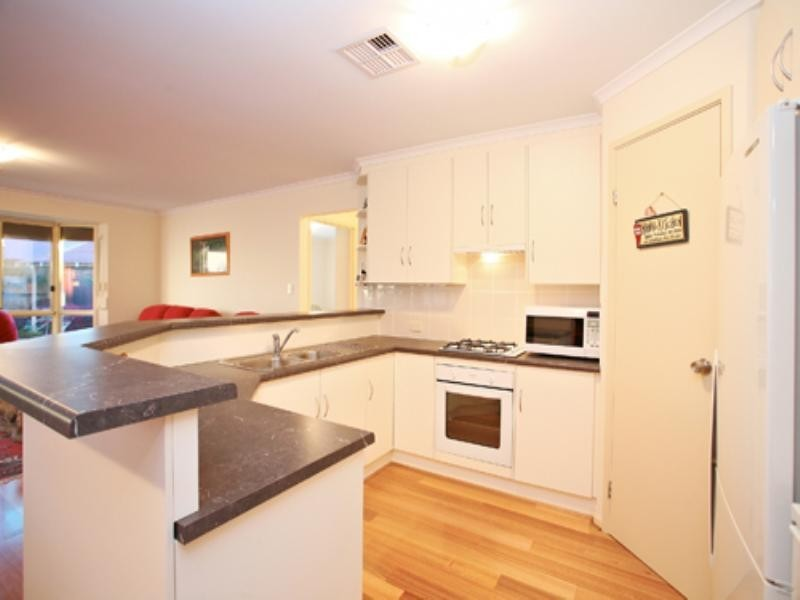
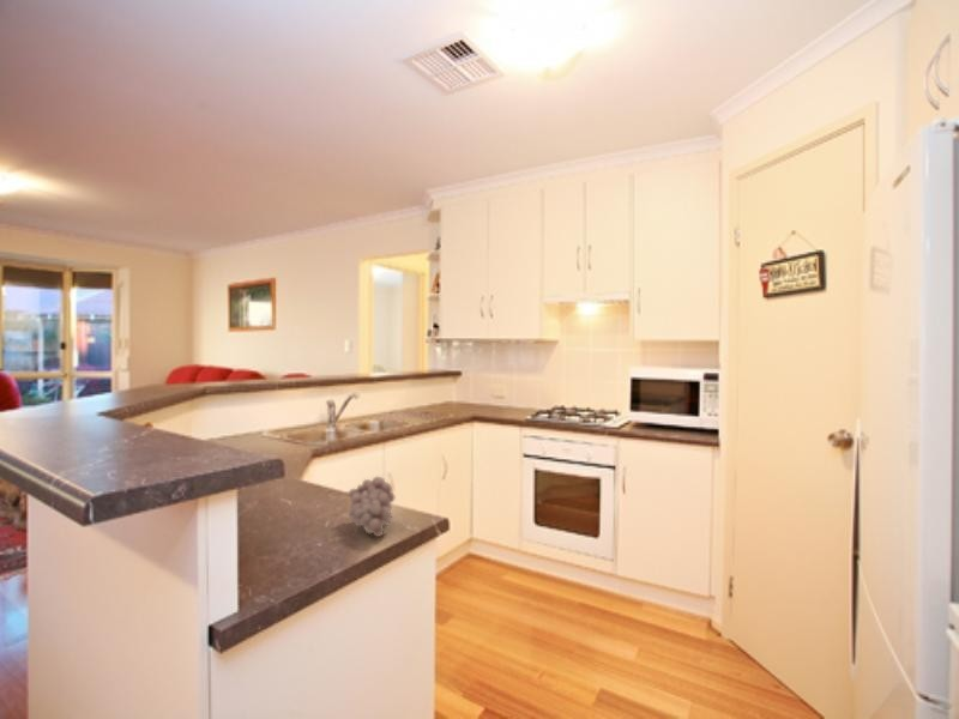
+ fruit (372, 506)
